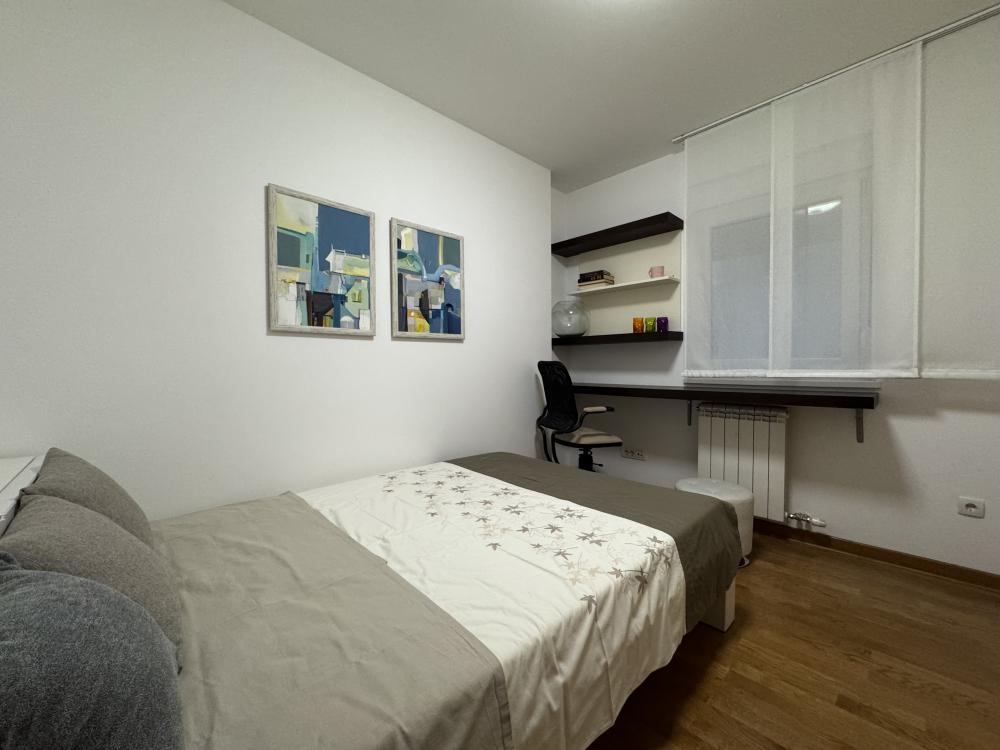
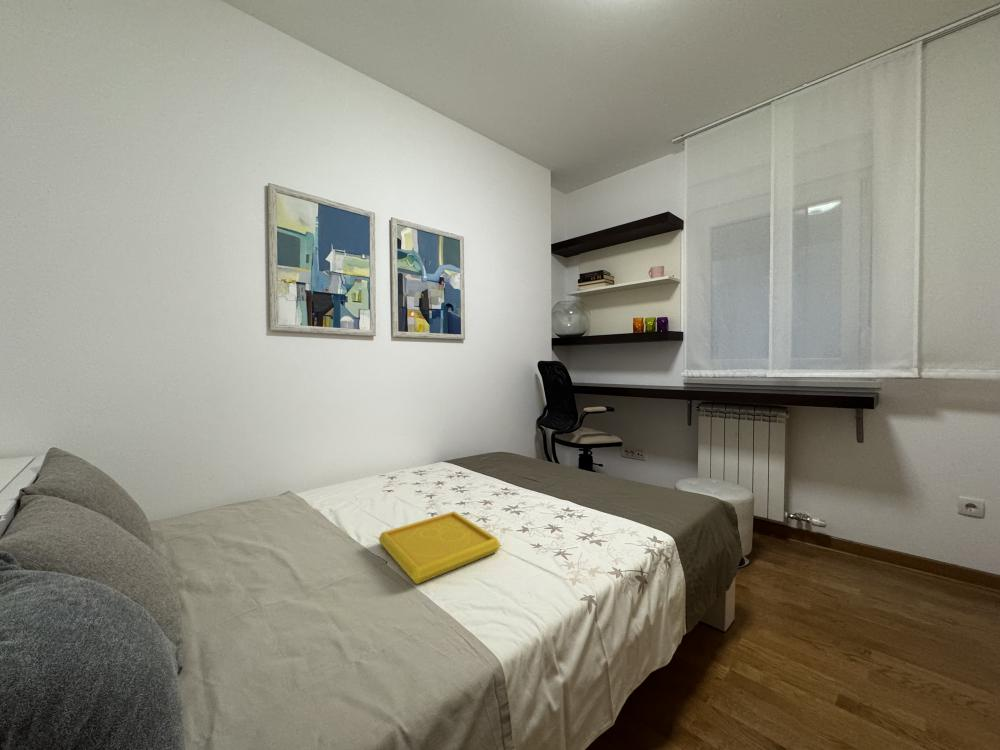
+ serving tray (438, 541)
